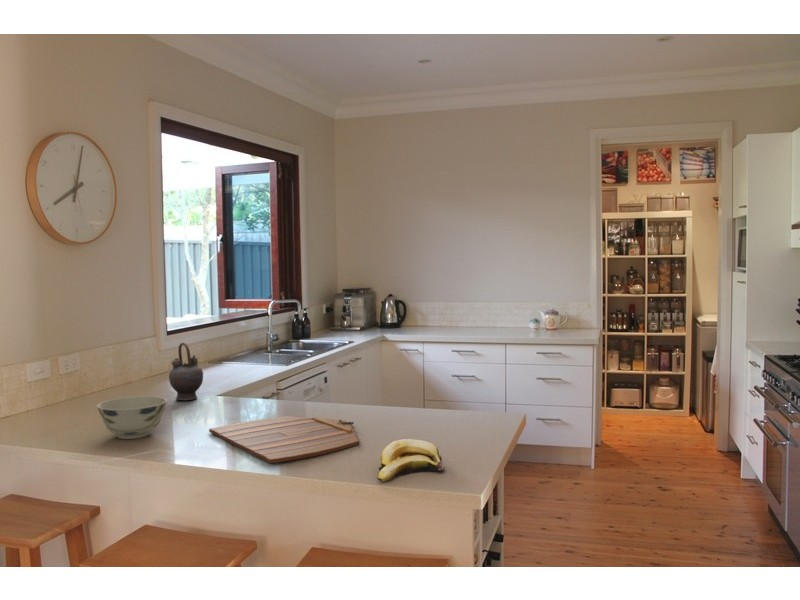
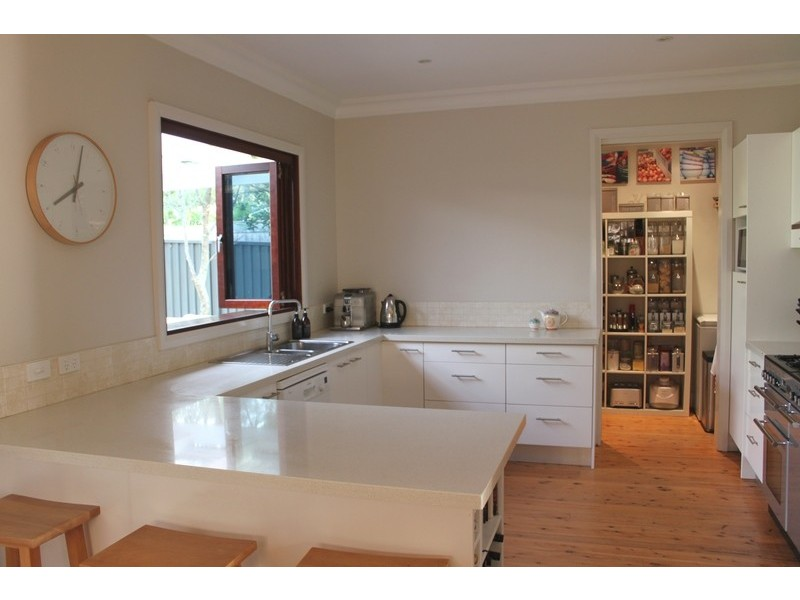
- banana (411, 458)
- cutting board (297, 431)
- teapot (184, 370)
- bowl (132, 418)
